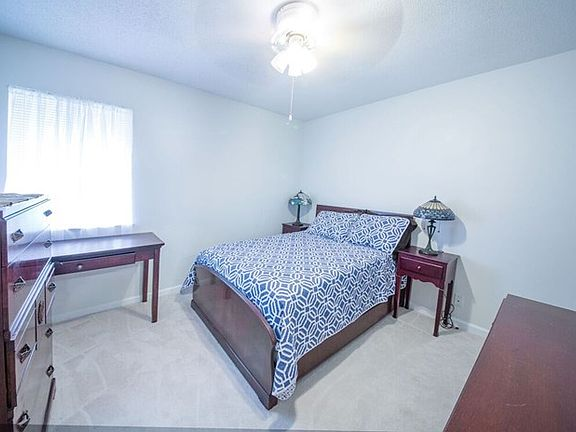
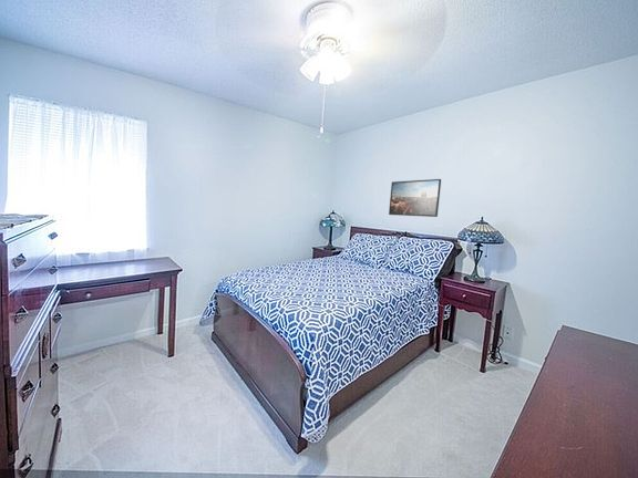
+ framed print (412, 198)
